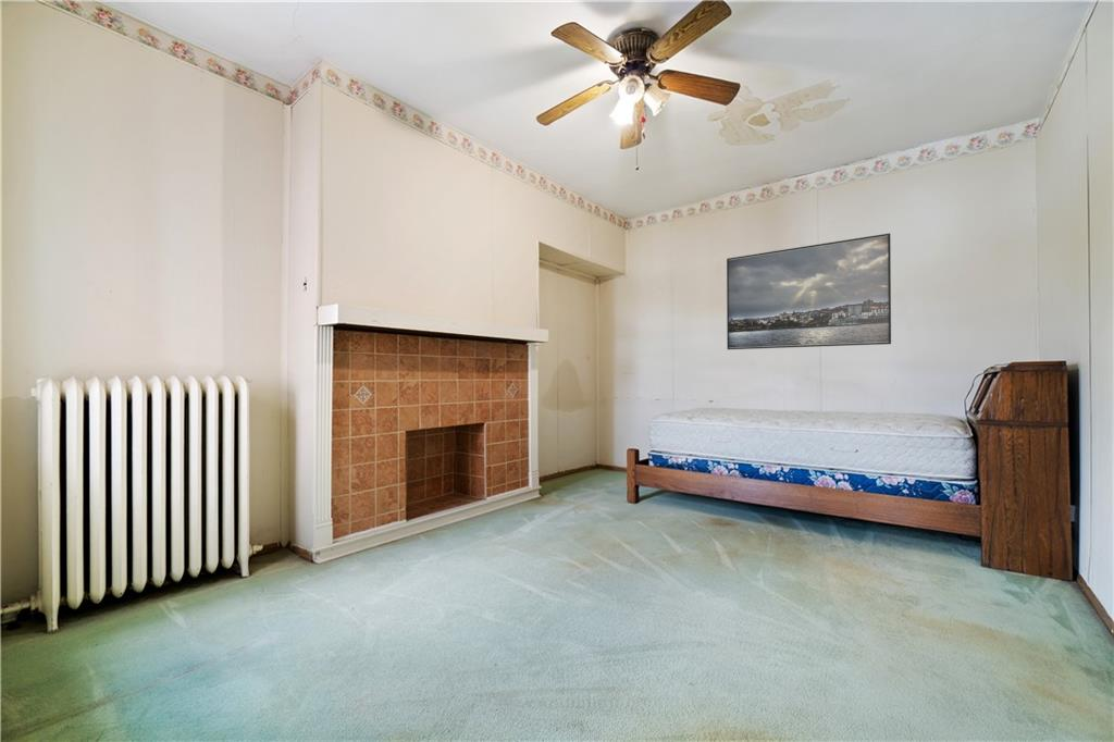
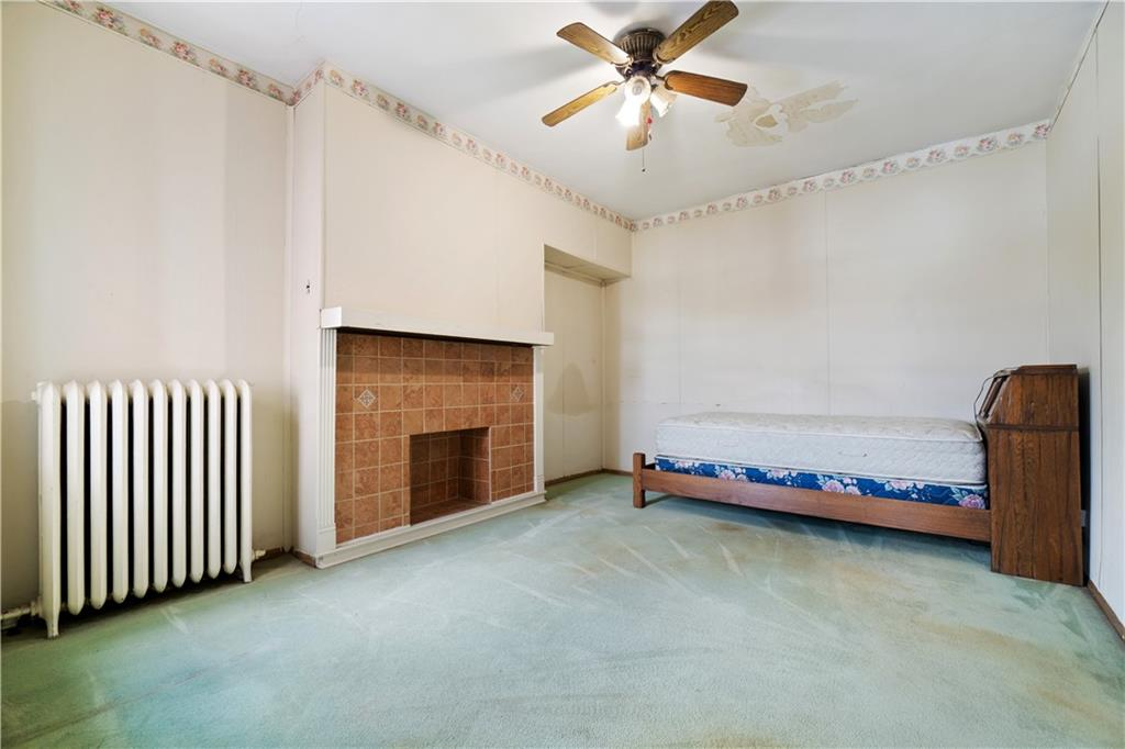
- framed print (801, 297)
